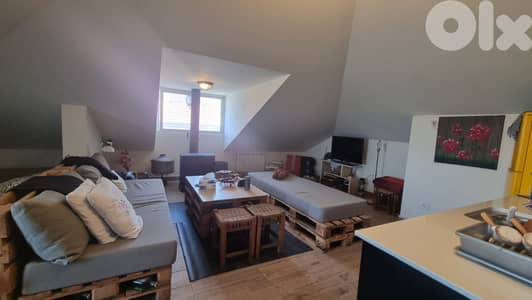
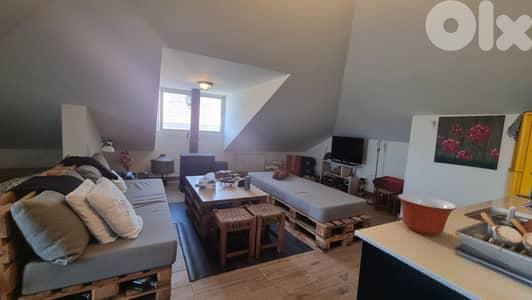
+ mixing bowl (423, 215)
